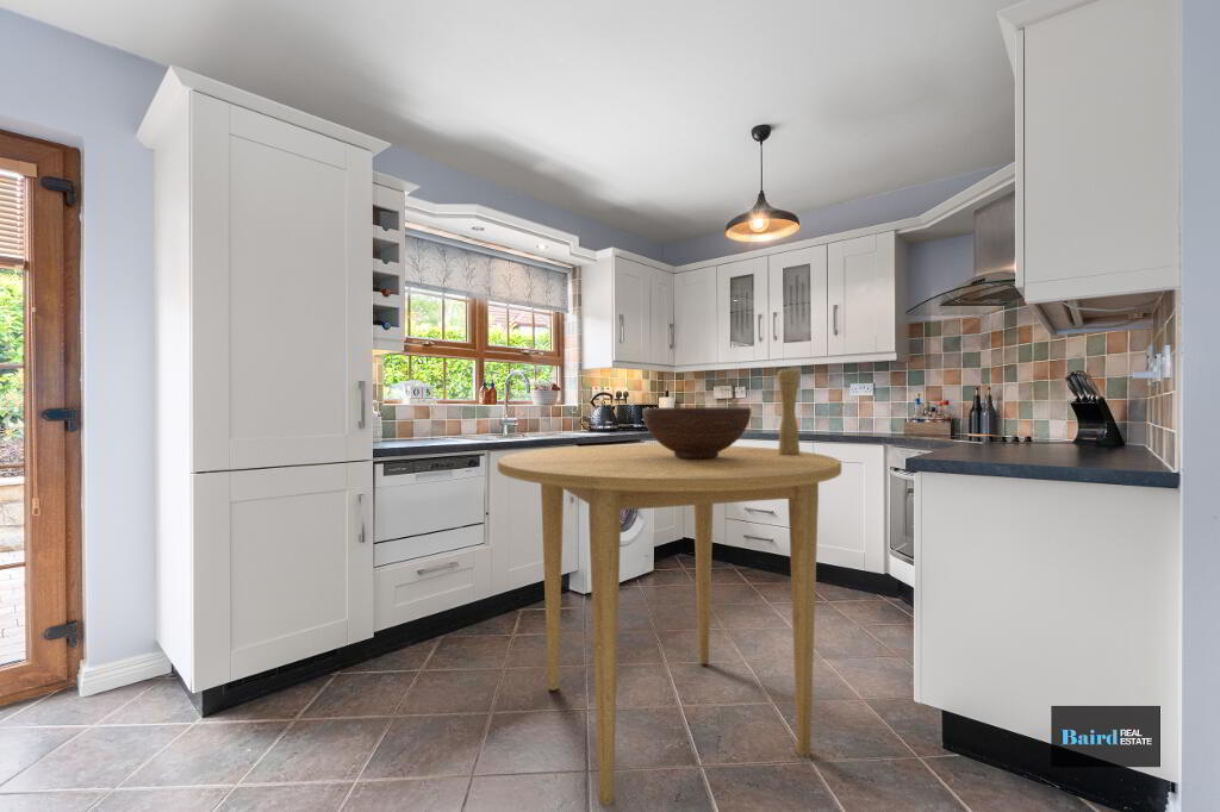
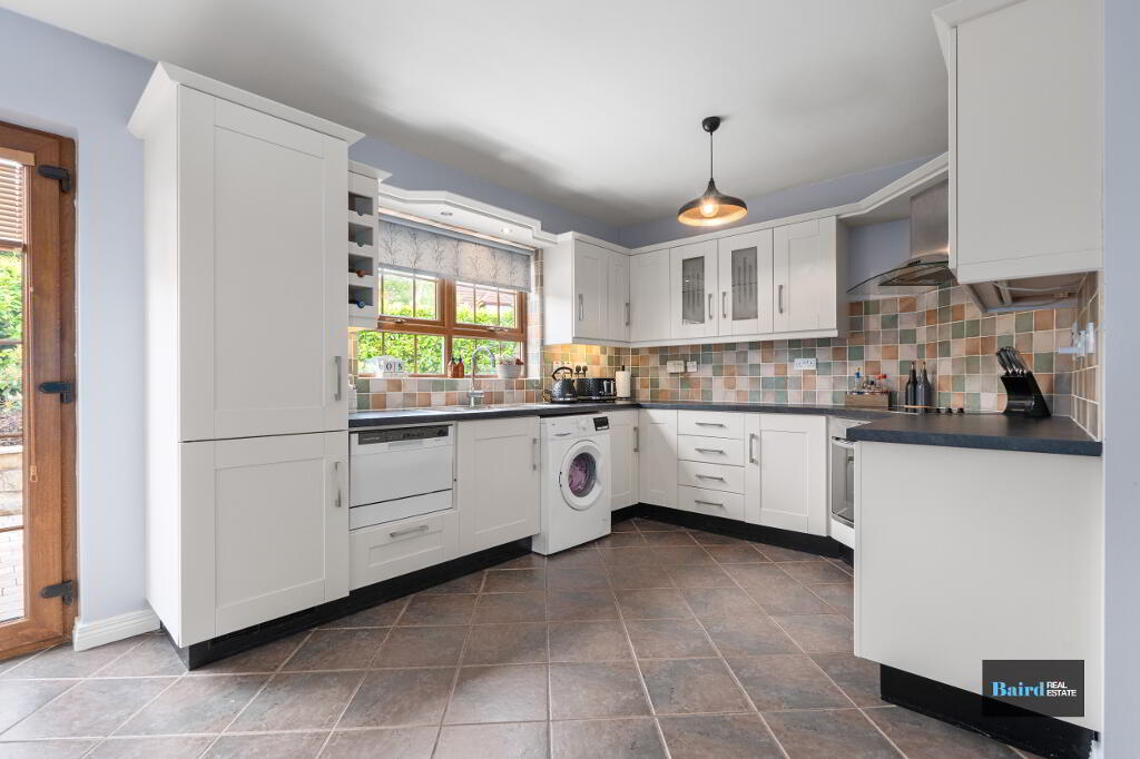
- pepper mill (788, 410)
- fruit bowl (696, 432)
- dining table (697, 587)
